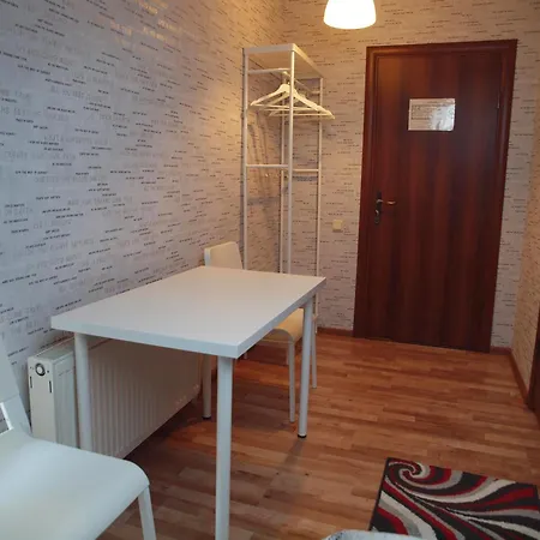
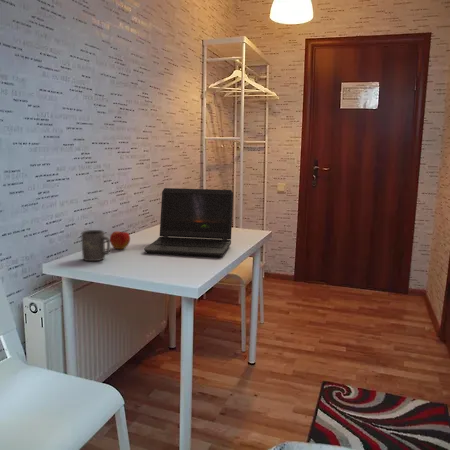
+ apple (120, 239)
+ laptop computer (190, 220)
+ mug (96, 245)
